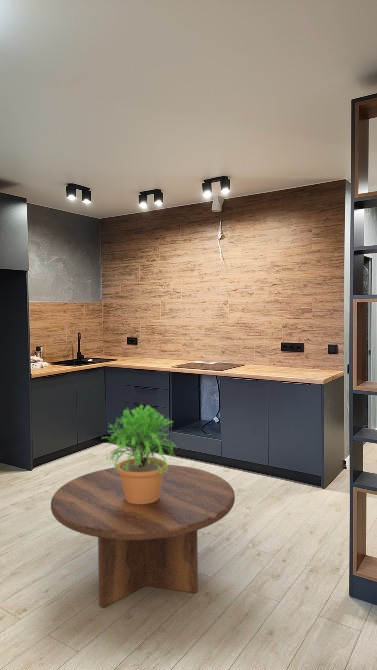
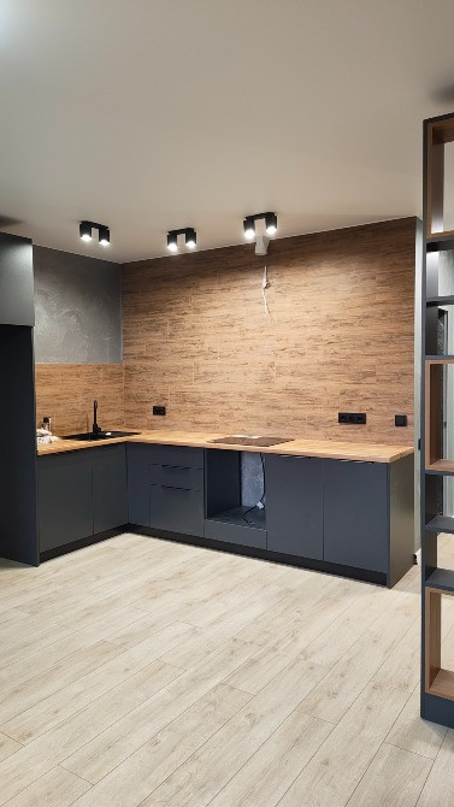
- potted plant (142, 451)
- coffee table (144, 537)
